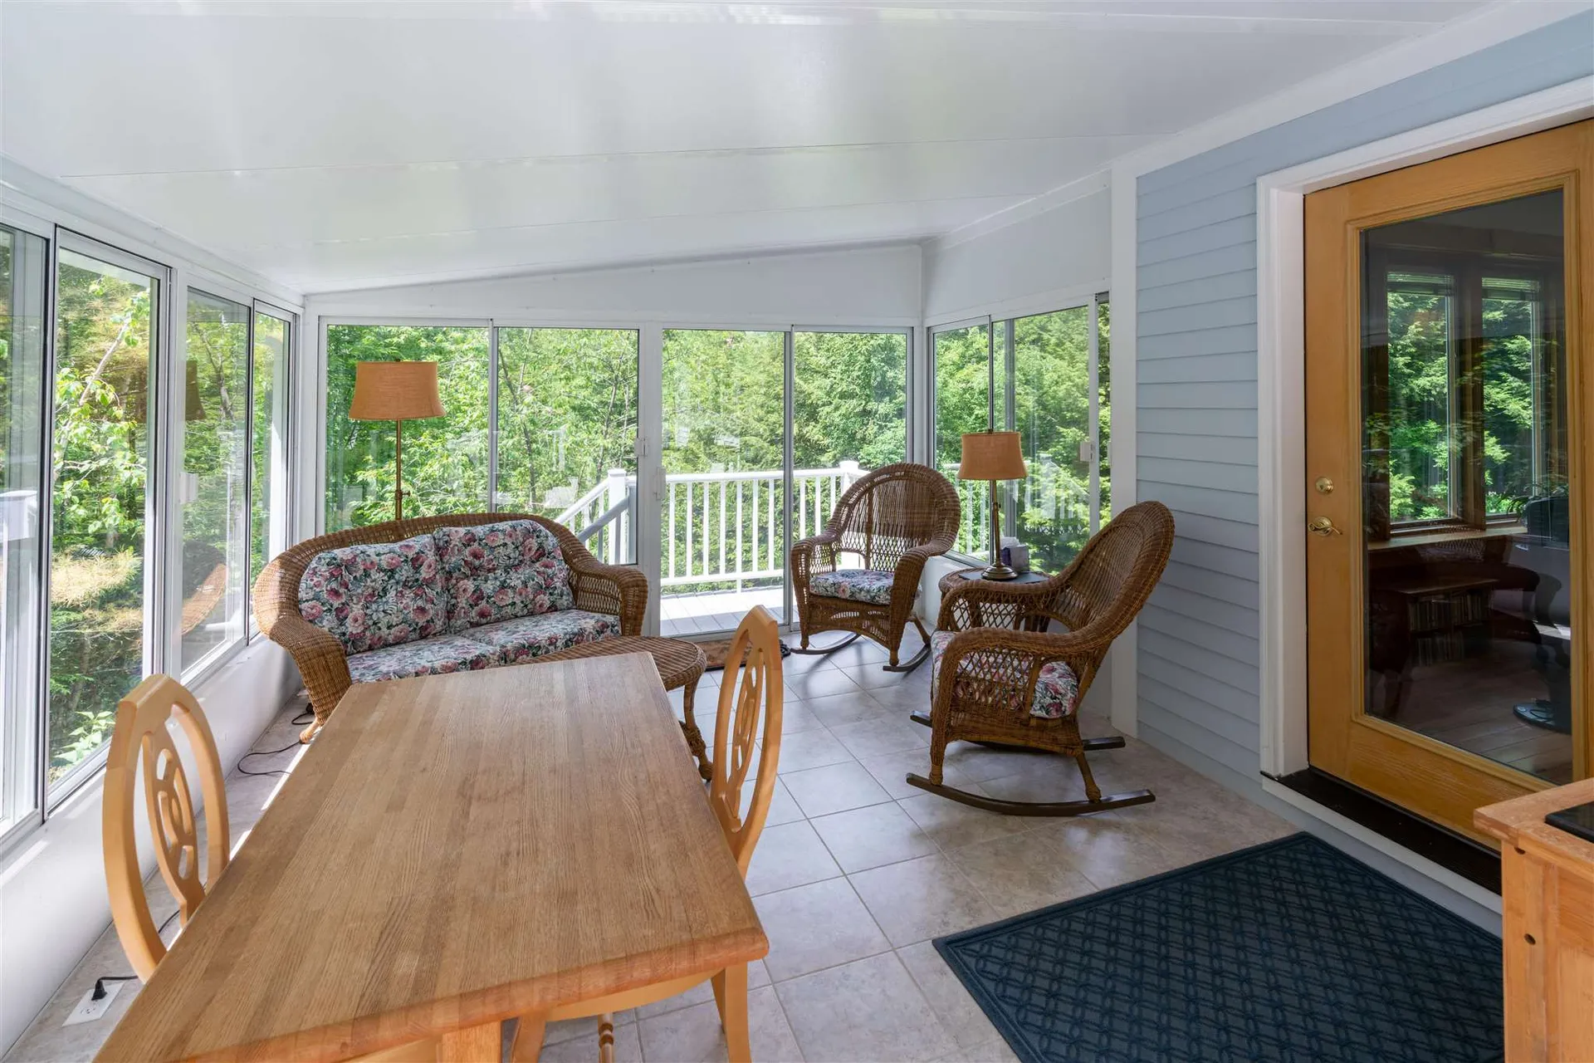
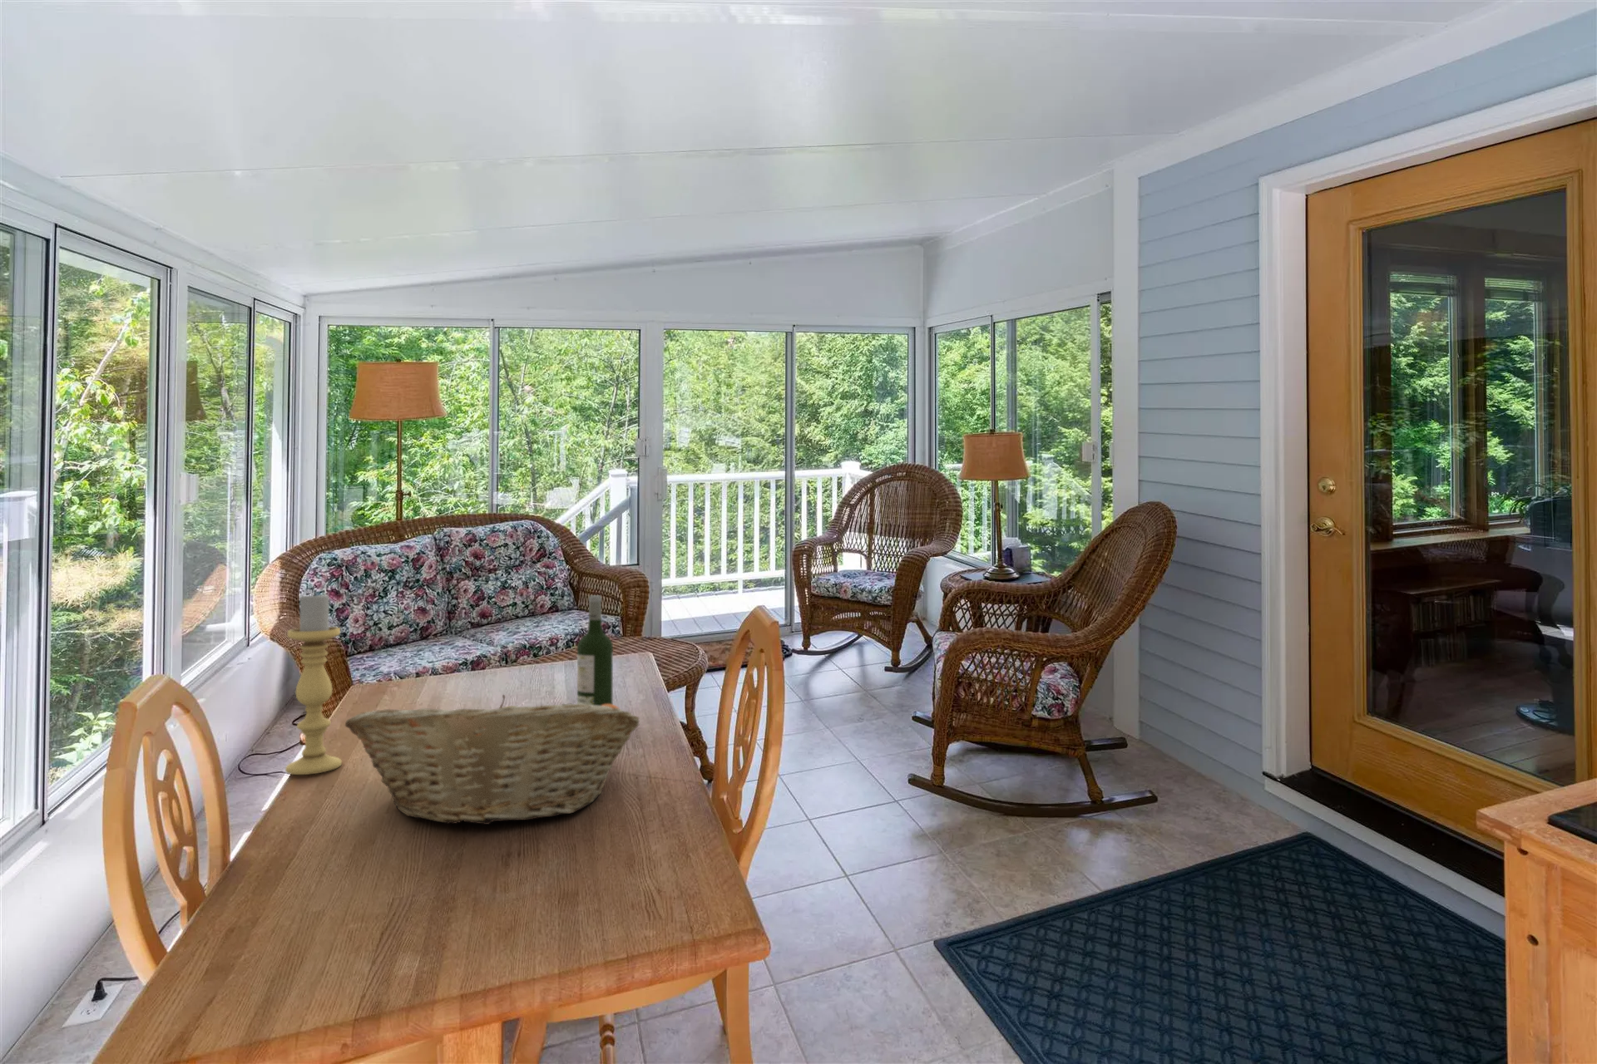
+ candle holder (314, 679)
+ fruit basket (498, 745)
+ wine bottle (594, 661)
